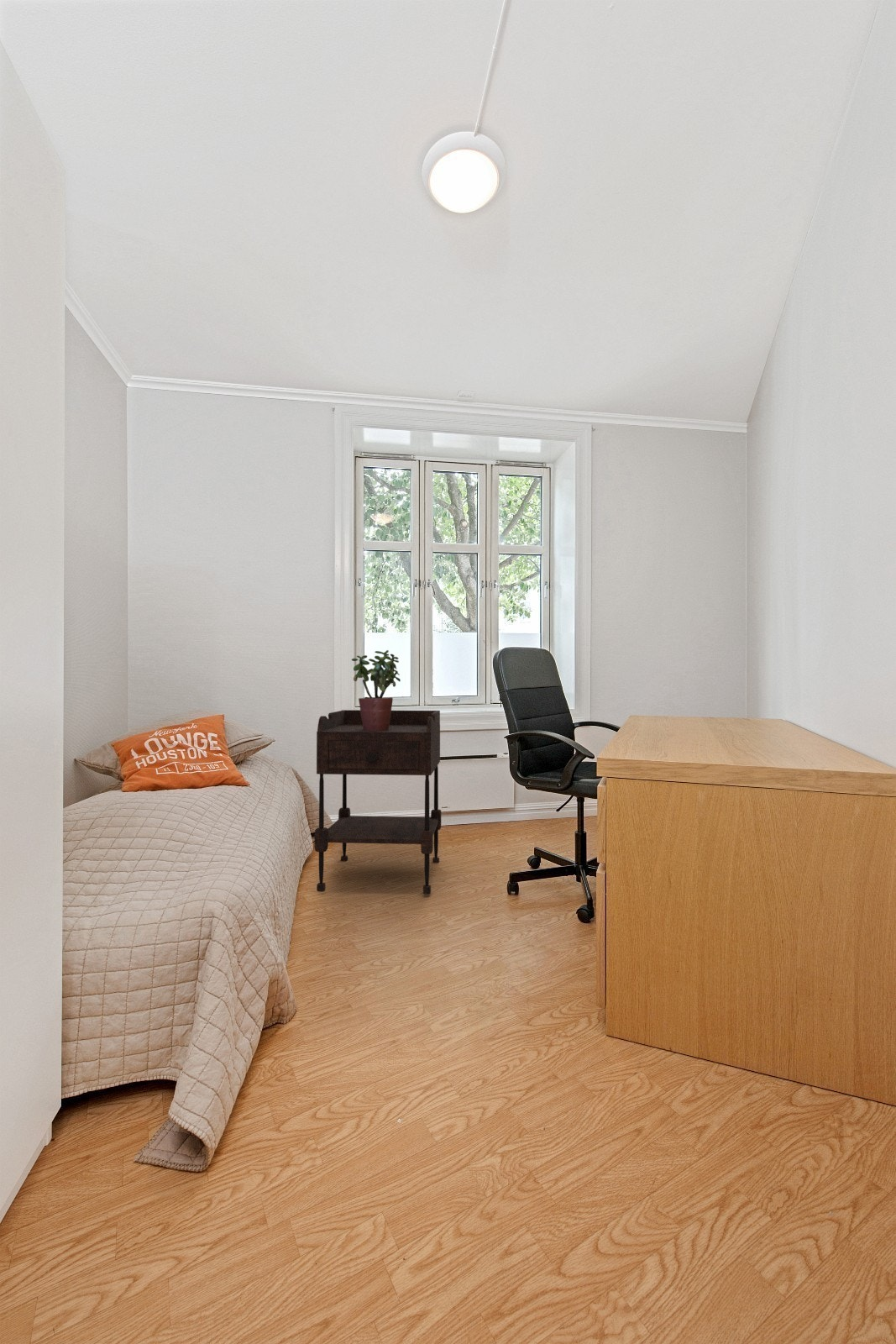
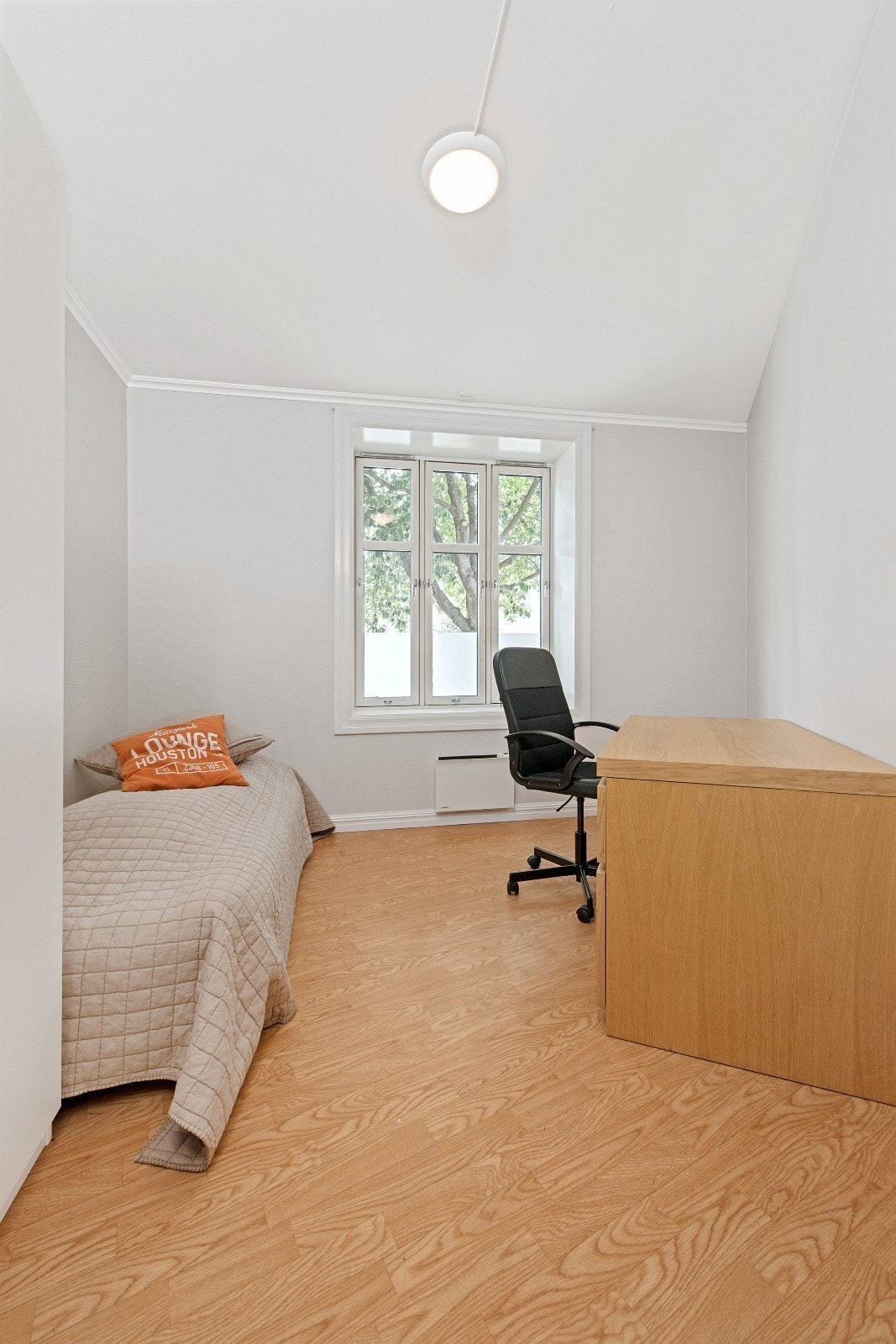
- side table (386, 774)
- potted plant (375, 690)
